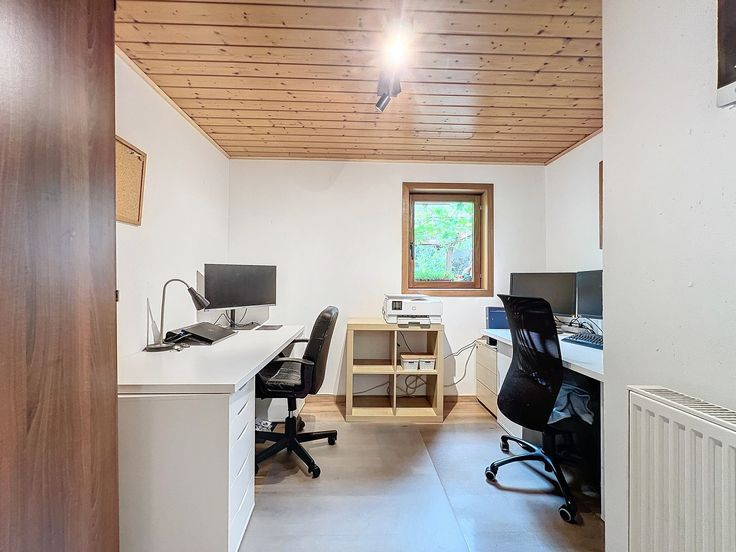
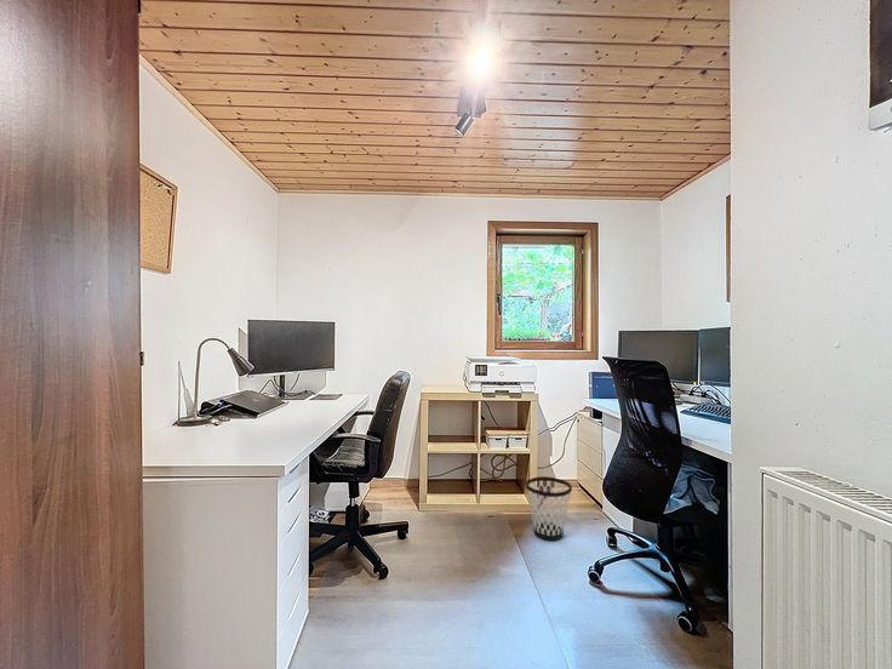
+ wastebasket (548, 509)
